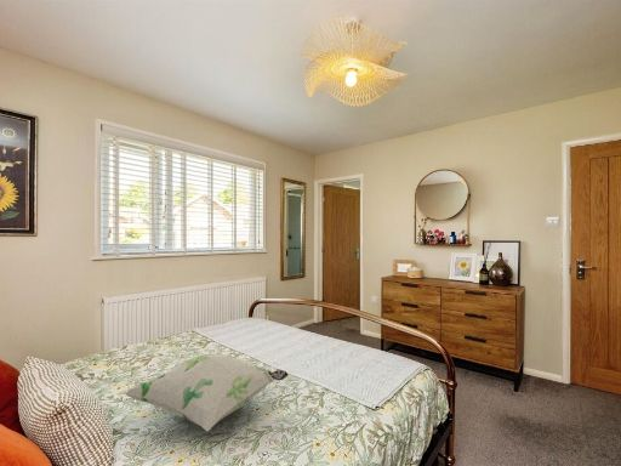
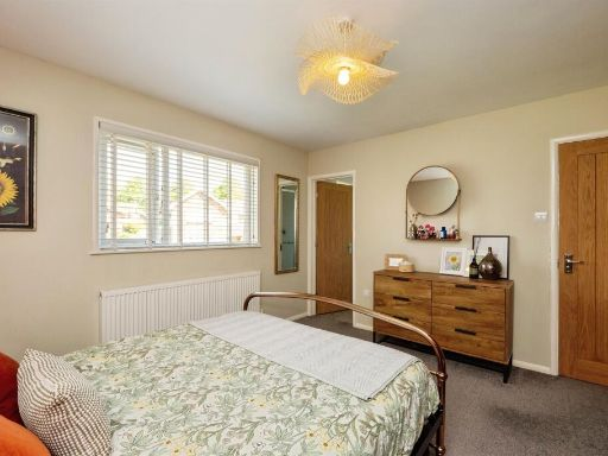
- decorative pillow (212, 382)
